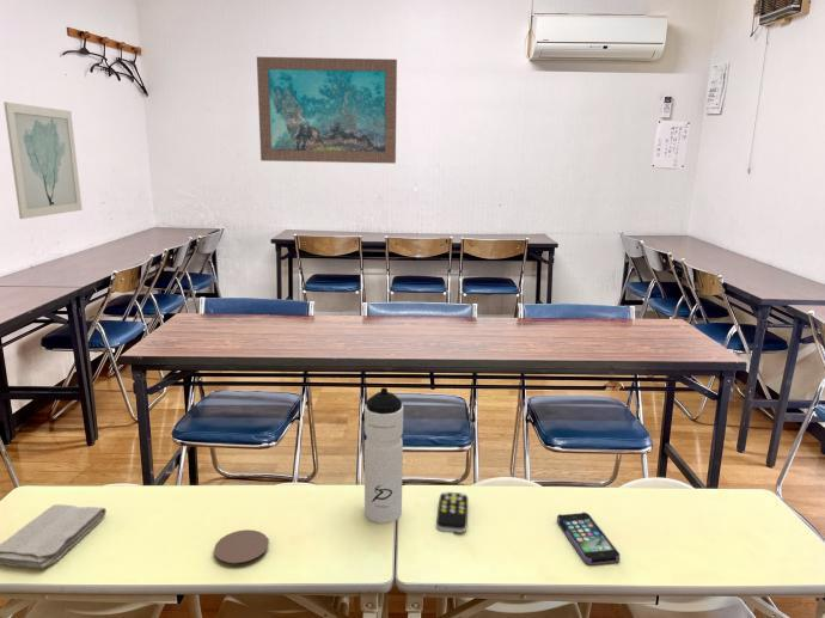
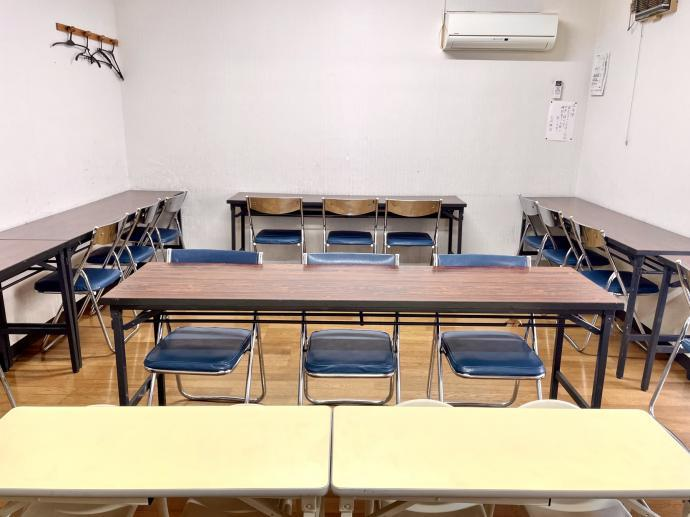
- wall art (328, 110)
- smartphone (586, 537)
- wall art (47, 161)
- coaster (242, 549)
- washcloth (50, 532)
- water bottle (383, 452)
- remote control (452, 510)
